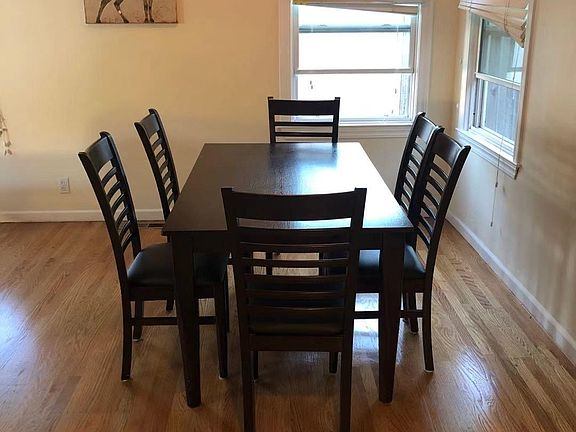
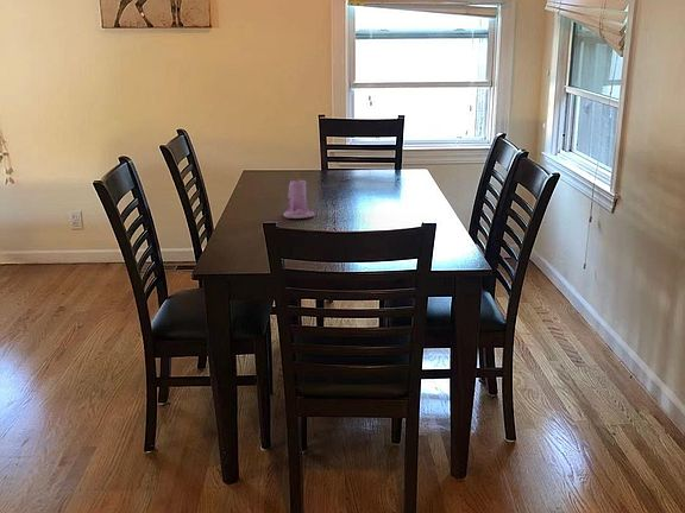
+ candle (298, 195)
